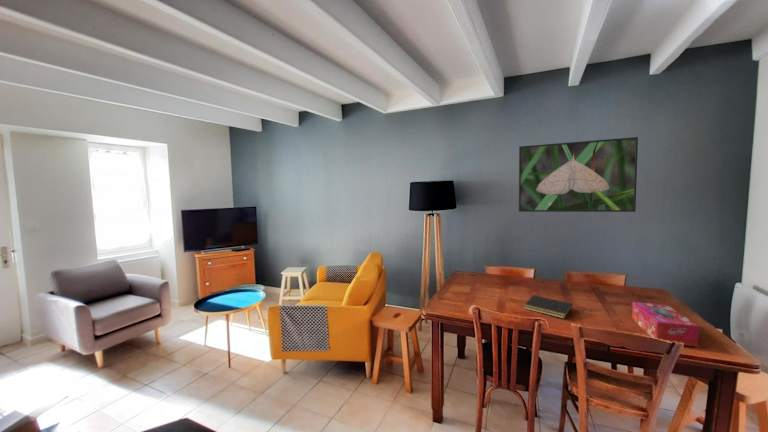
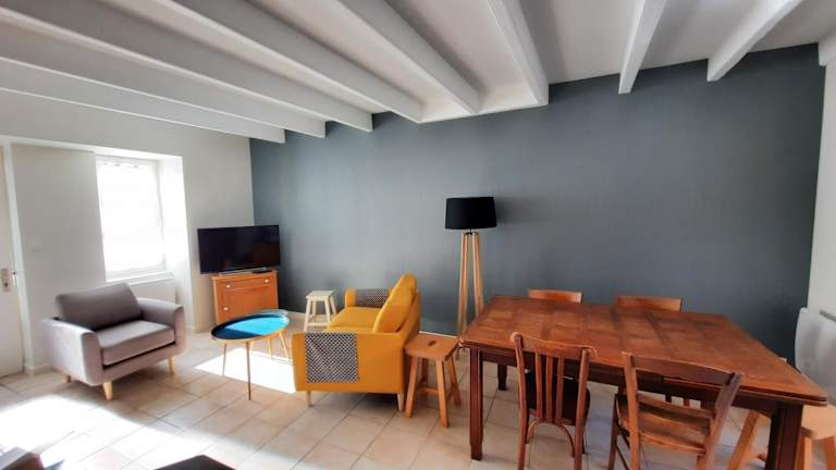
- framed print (573, 177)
- tissue box (661, 321)
- notepad (547, 305)
